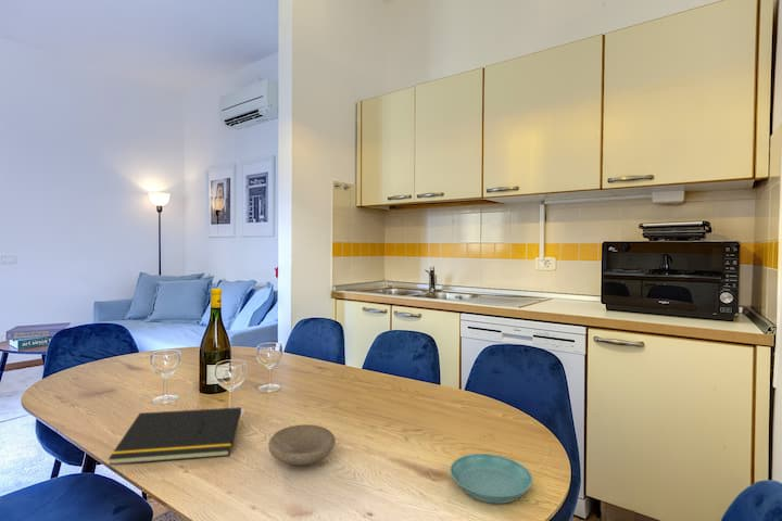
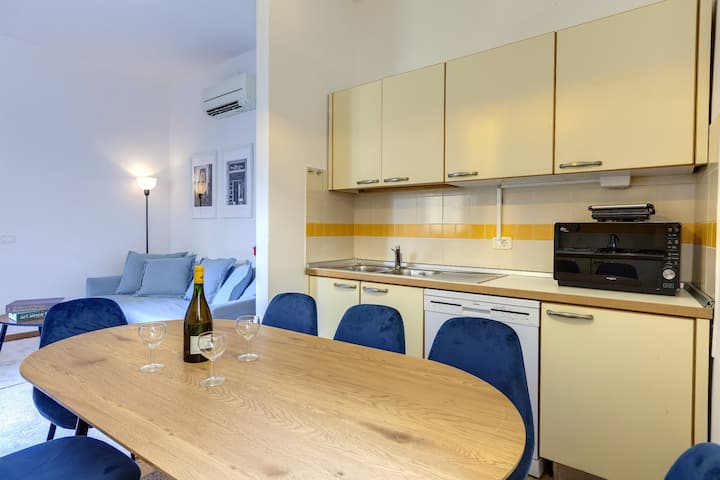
- bowl (302, 448)
- notepad (181, 433)
- saucer (490, 479)
